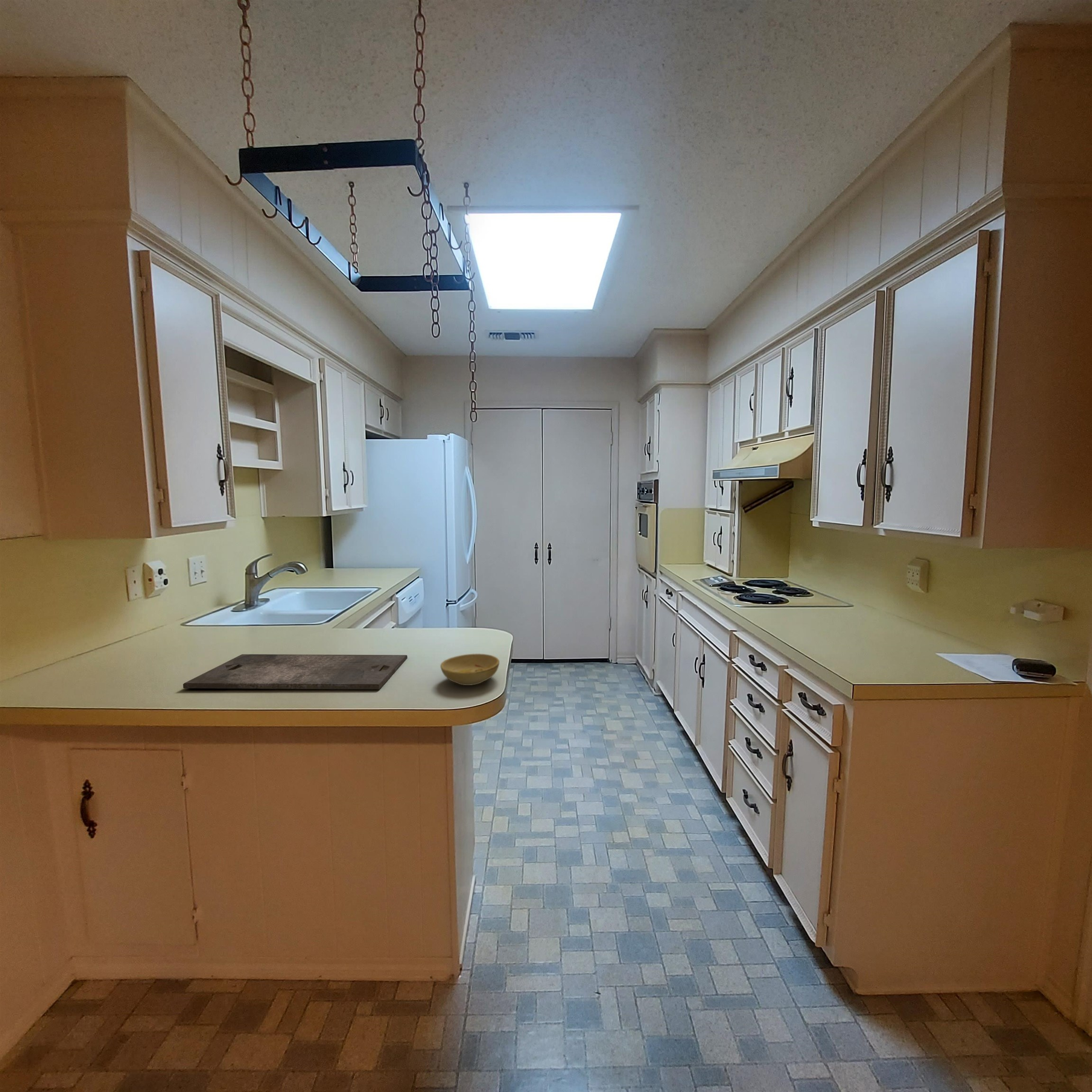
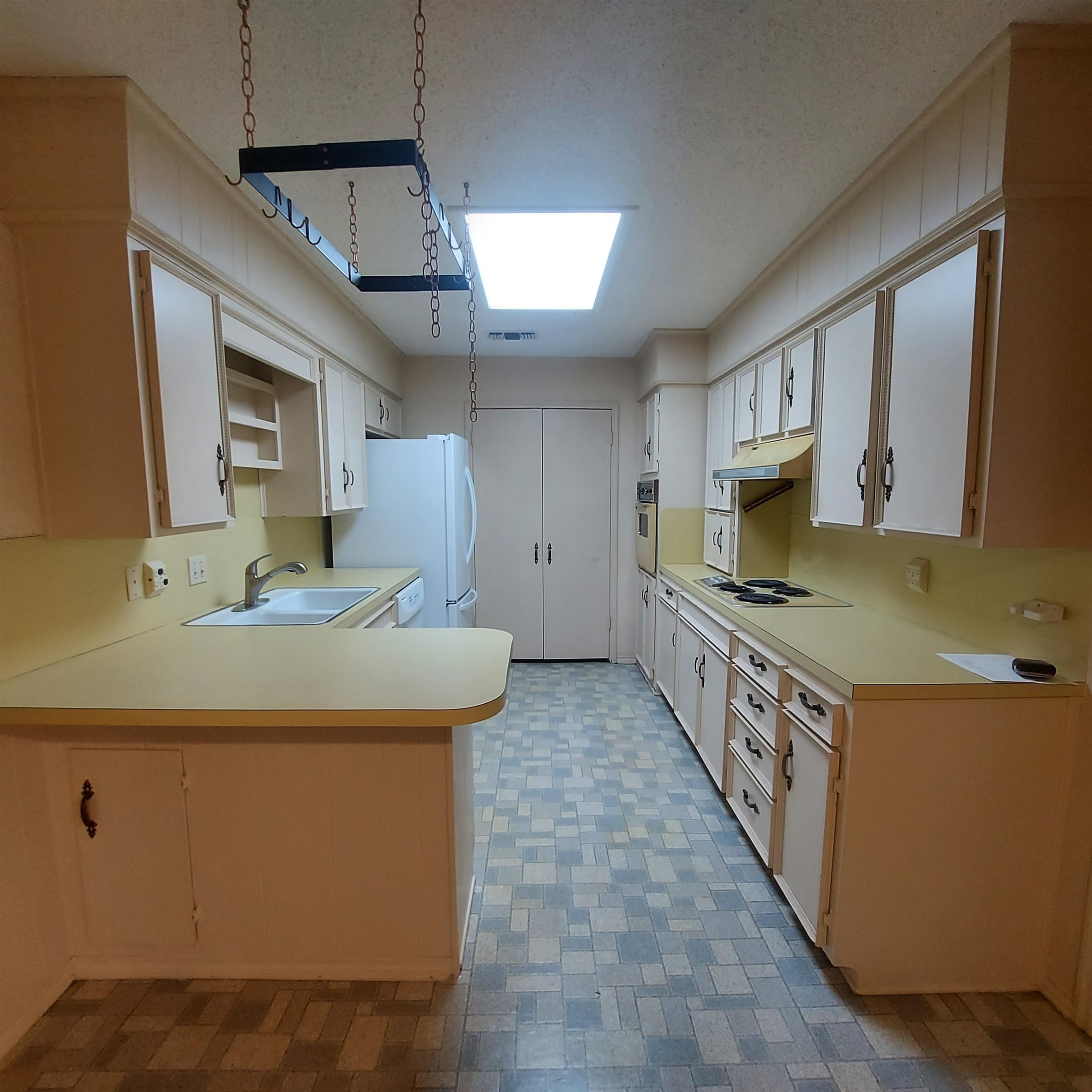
- cutting board (304, 670)
- bowl (470, 671)
